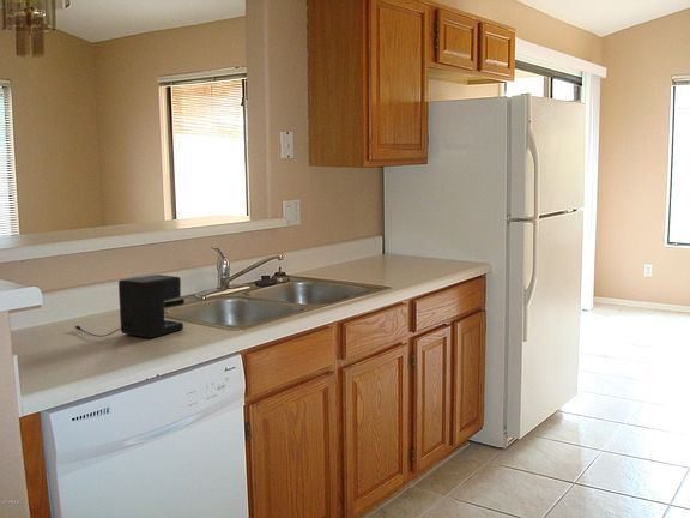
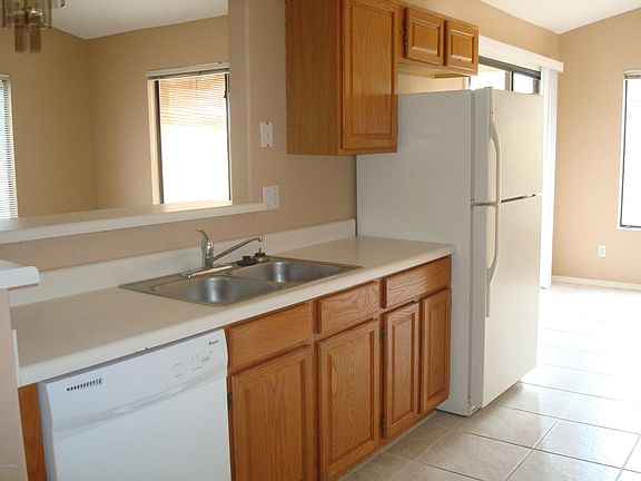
- coffee maker (129, 302)
